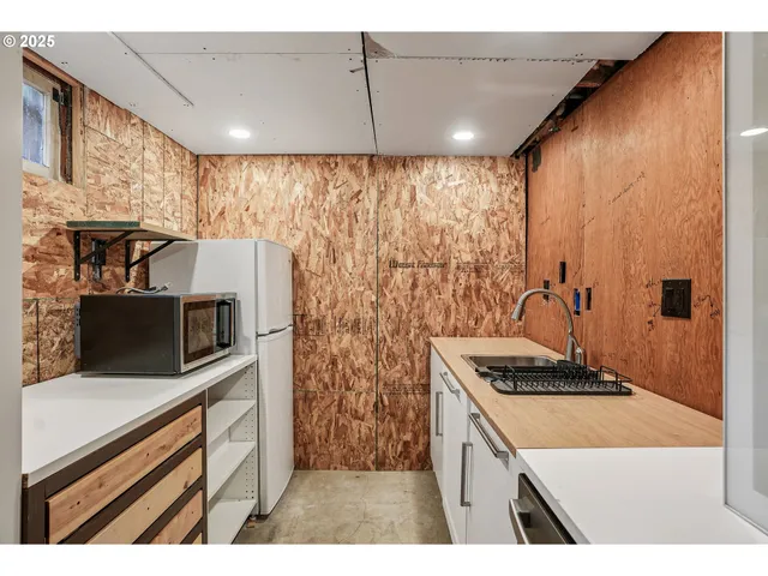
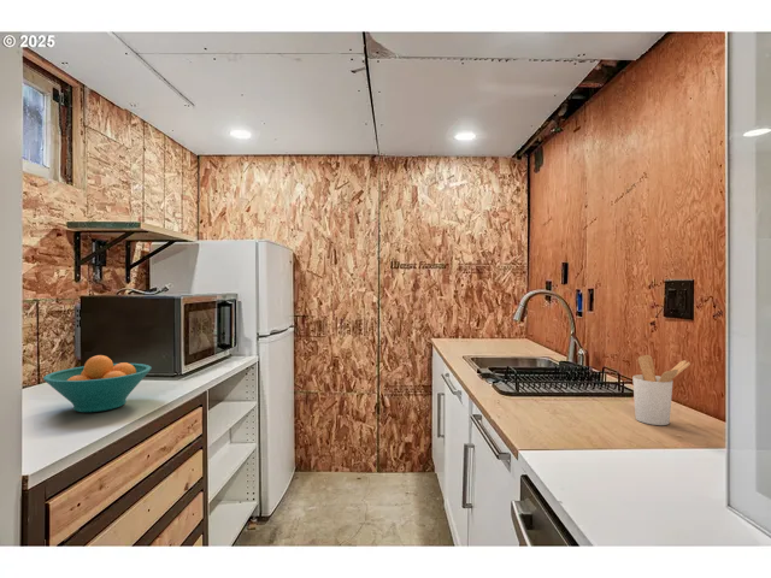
+ fruit bowl (100, 381)
+ utensil holder (661, 389)
